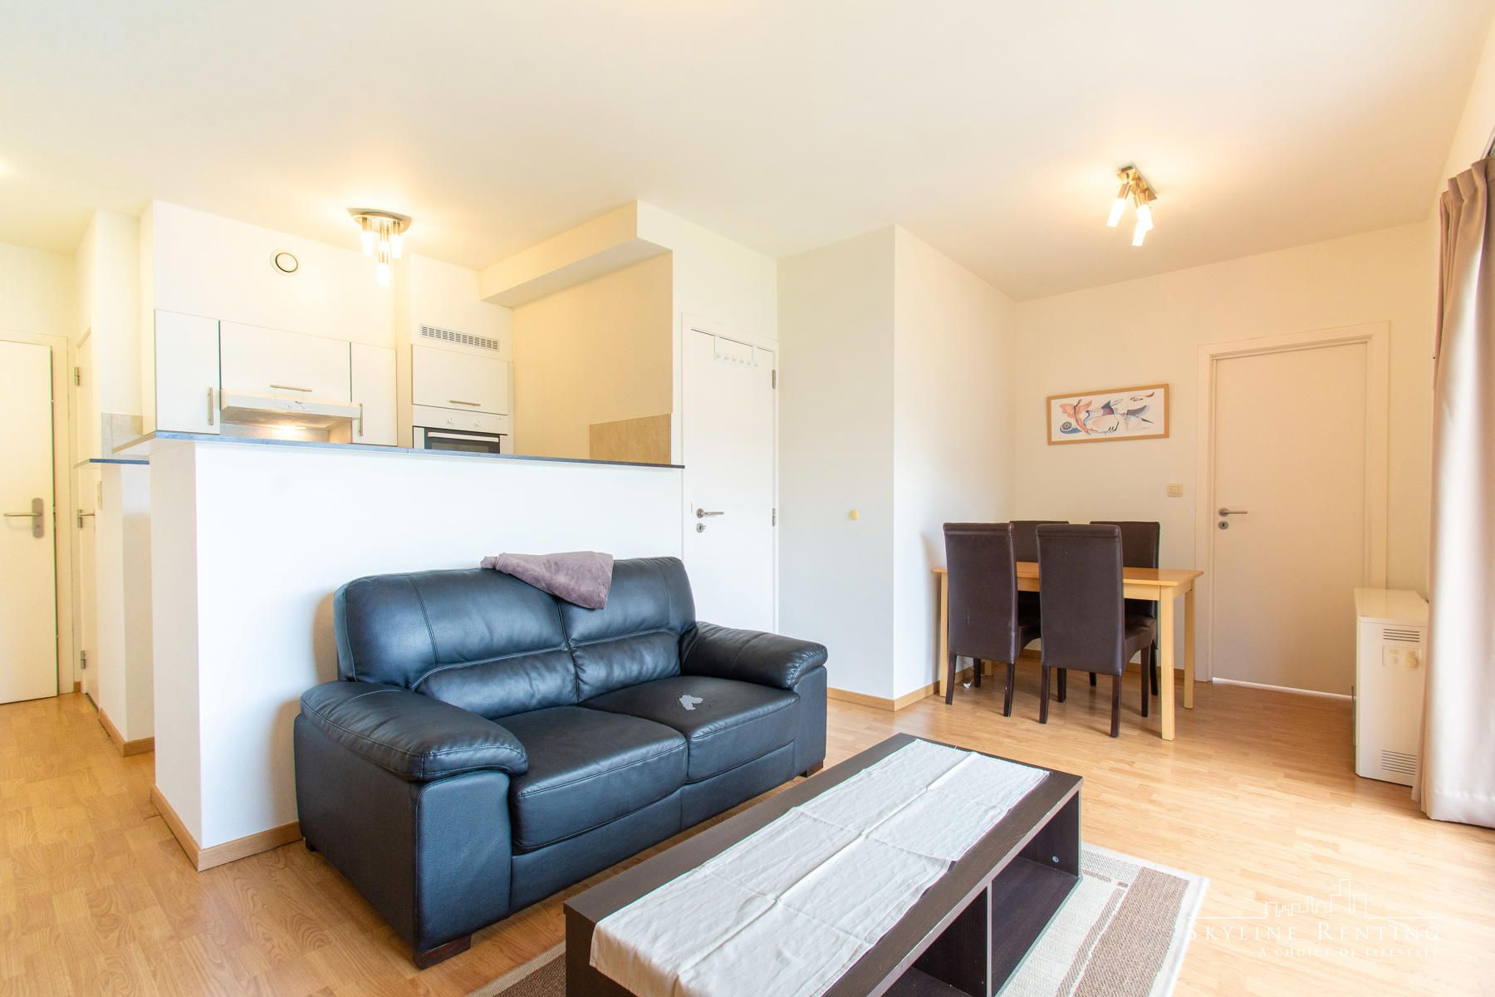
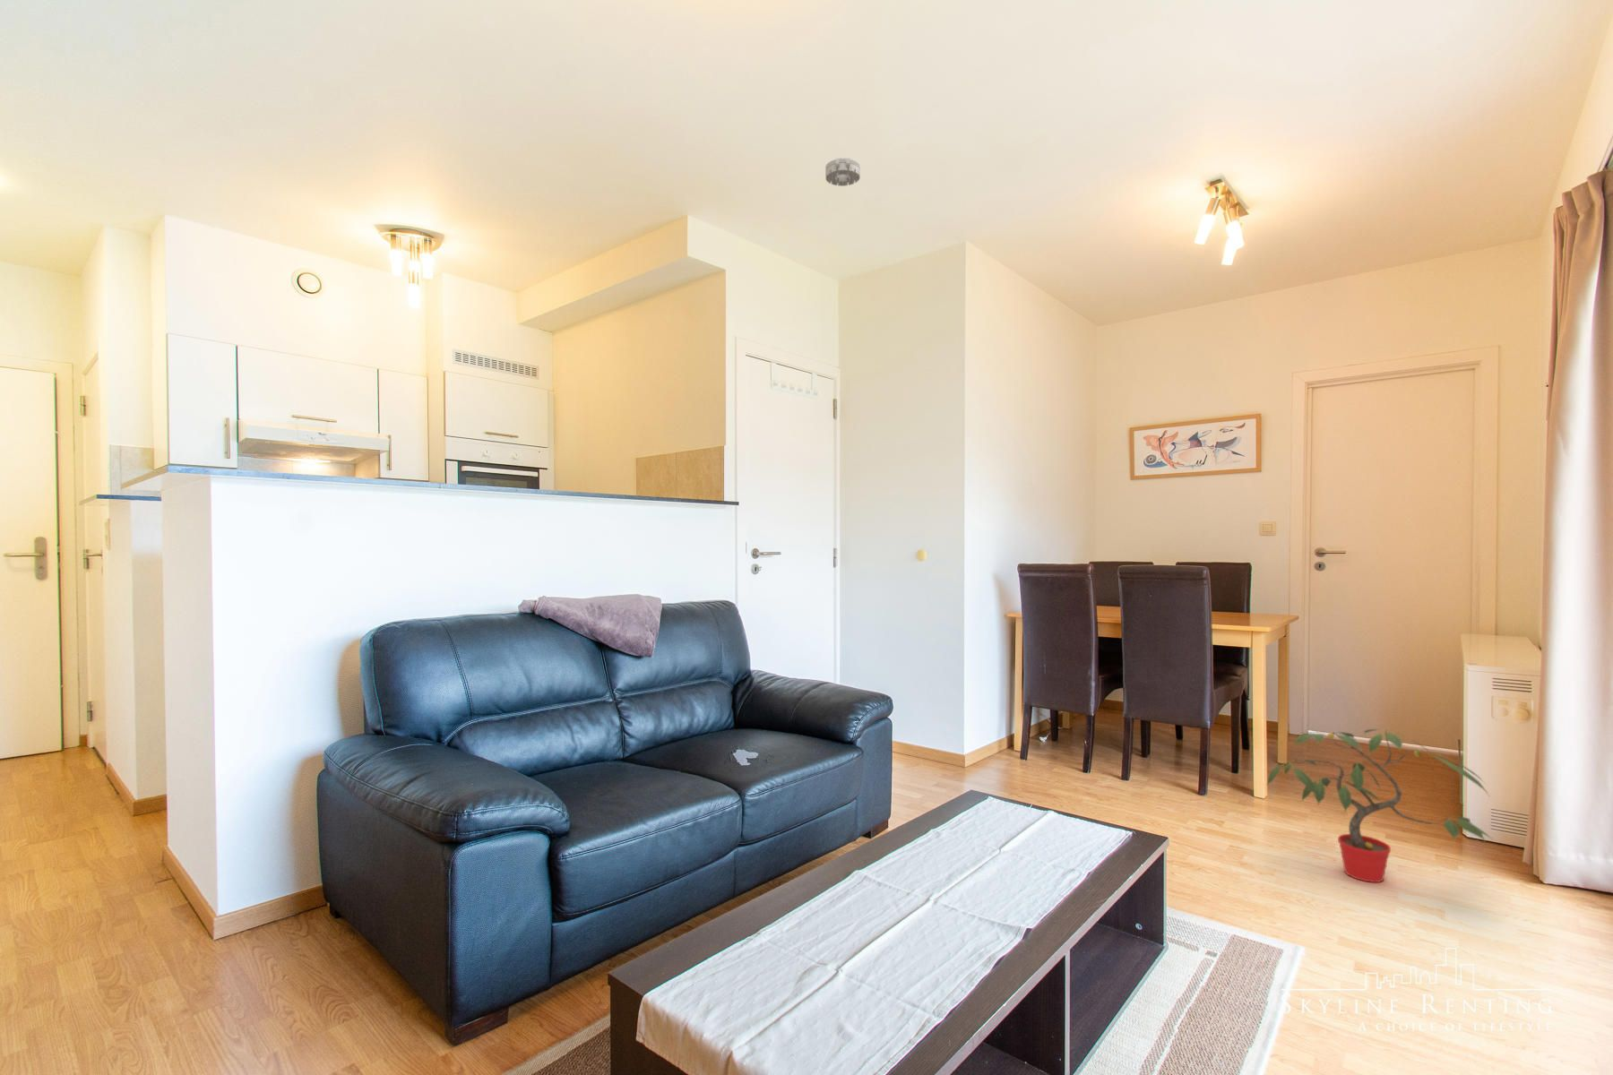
+ potted plant (1372, 805)
+ smoke detector (843, 172)
